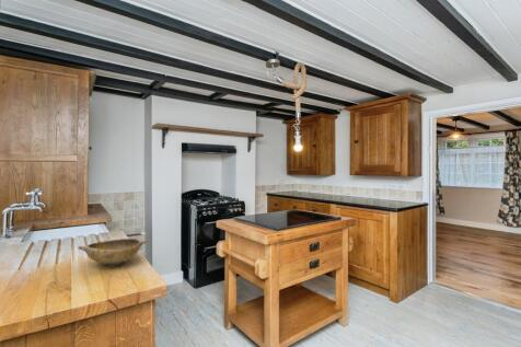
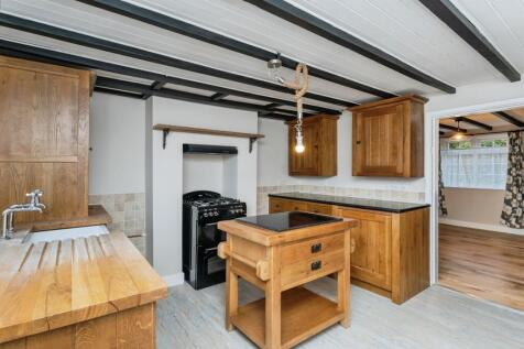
- bowl (114, 253)
